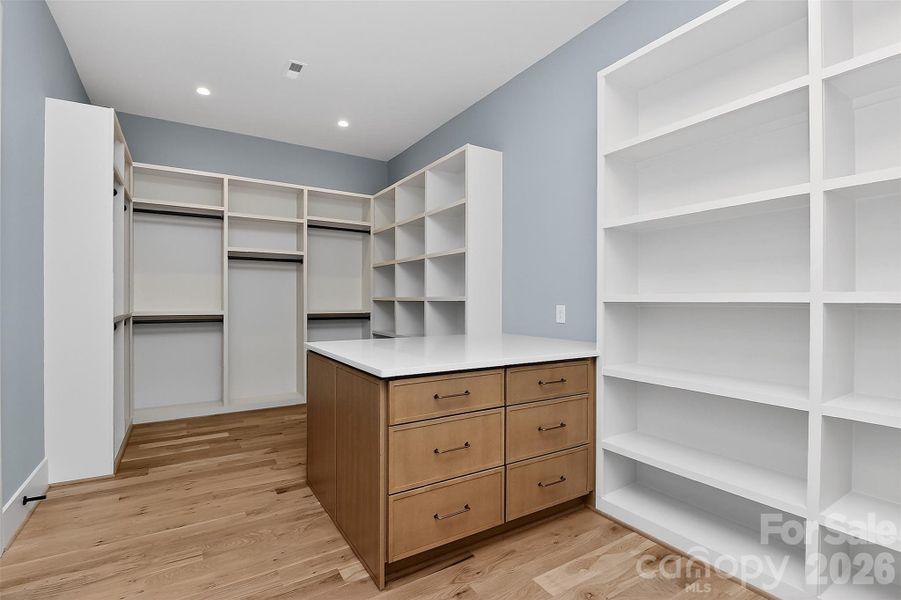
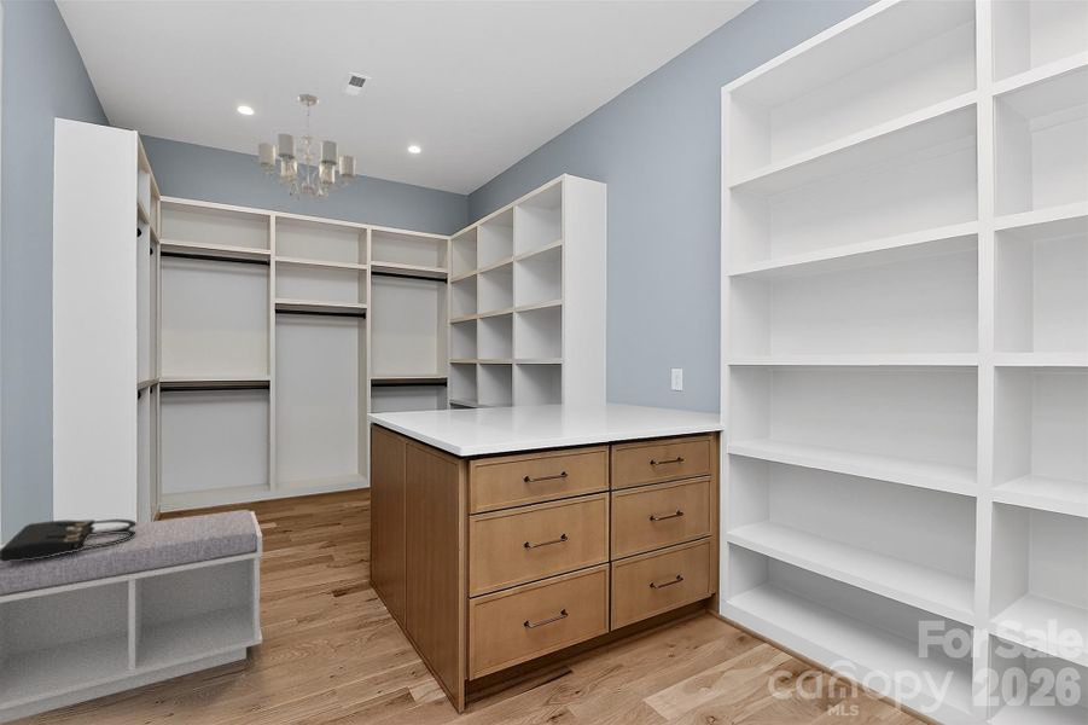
+ chandelier (308, 149)
+ handbag (77, 533)
+ bench (135, 599)
